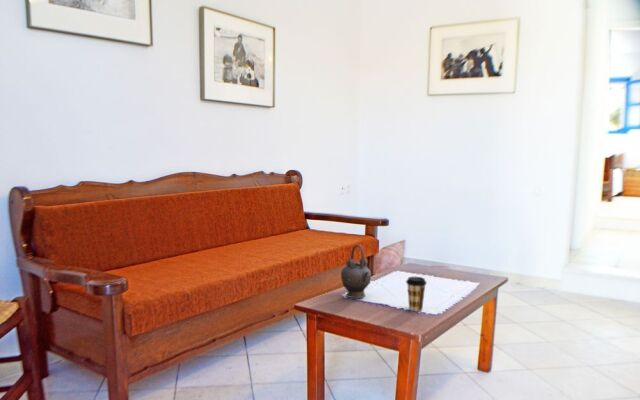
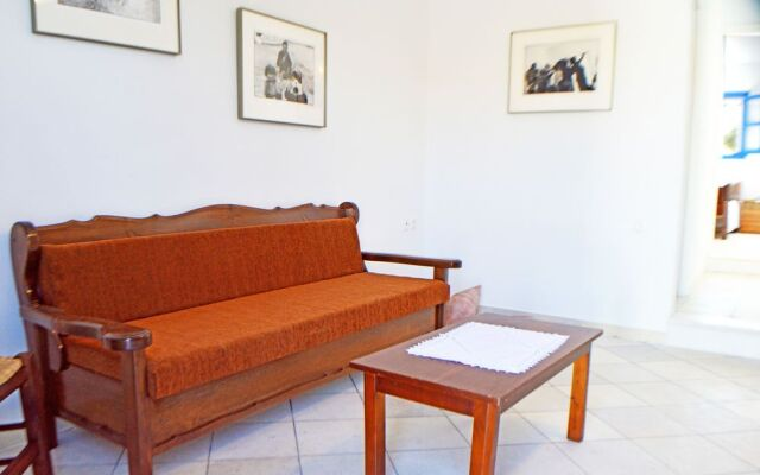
- teapot (357, 271)
- coffee cup (415, 293)
